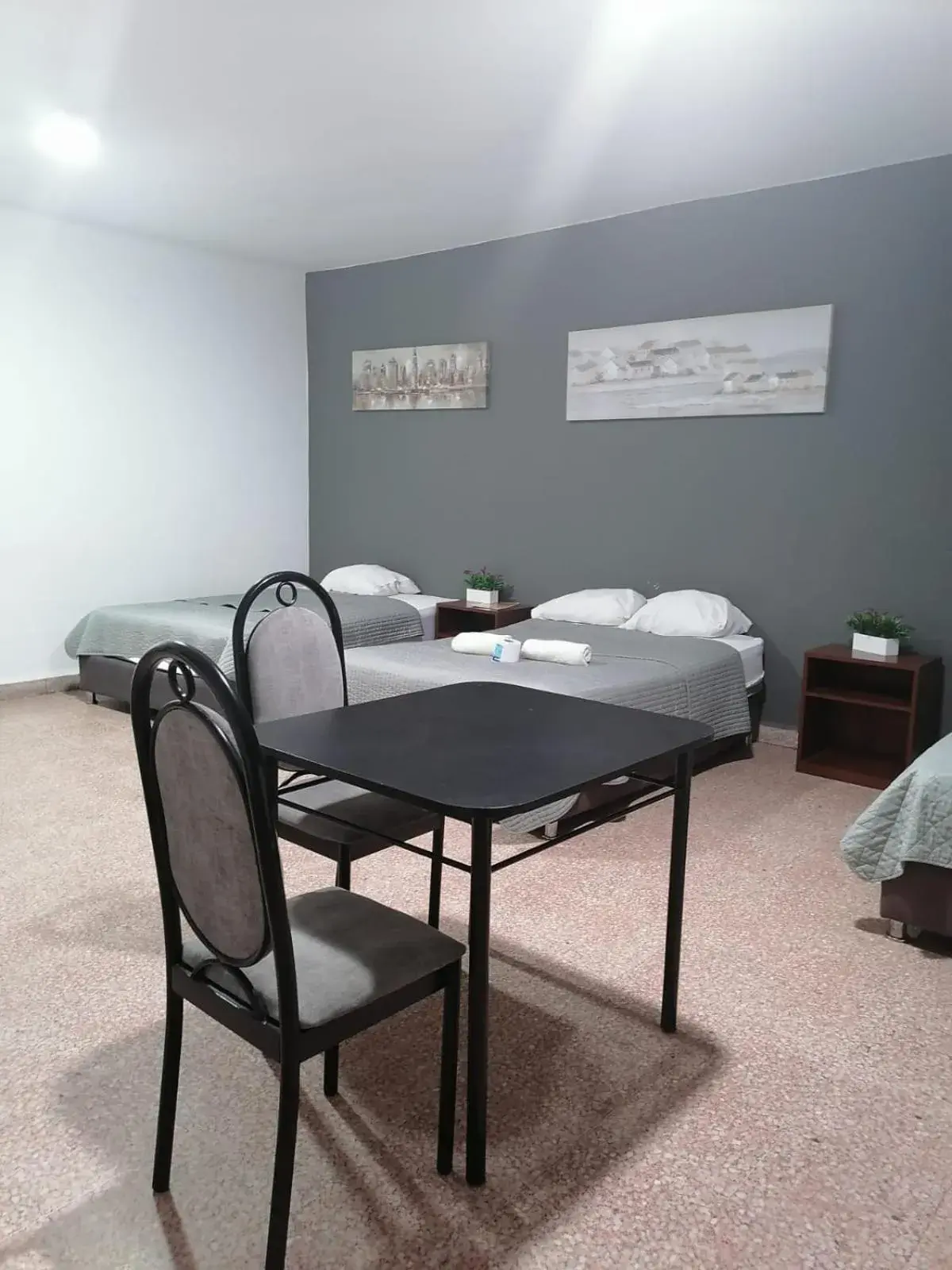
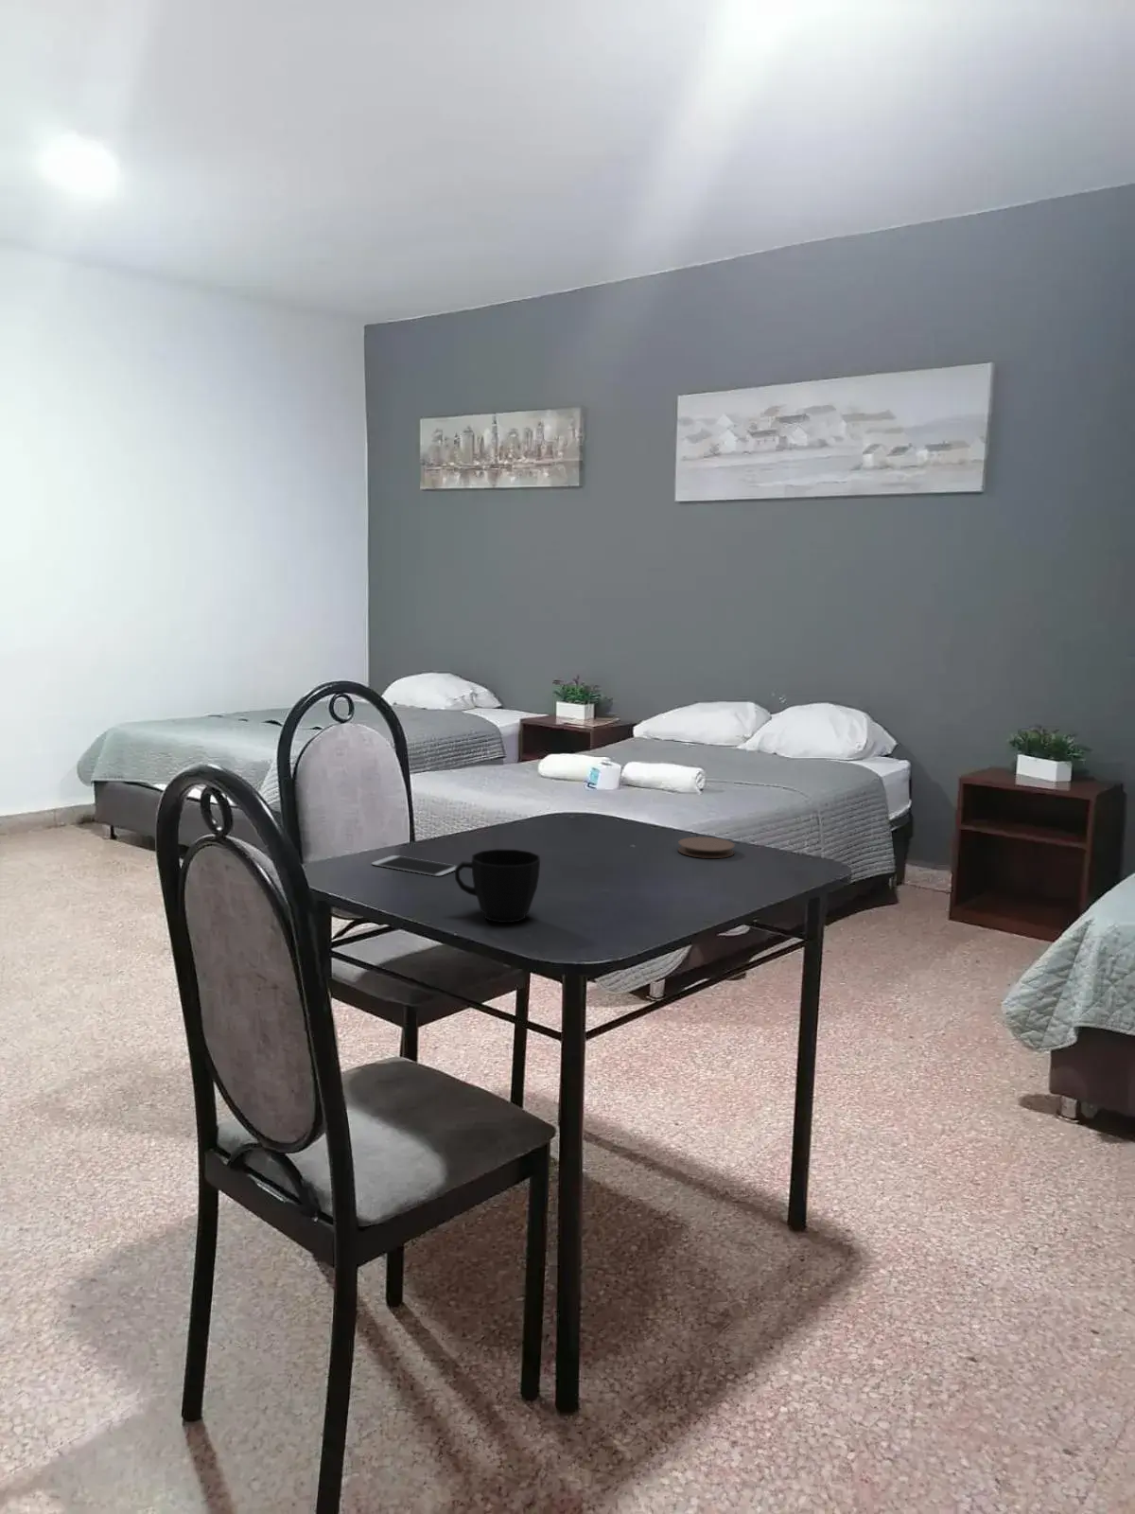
+ cup (501, 886)
+ coaster (706, 846)
+ smartphone (415, 864)
